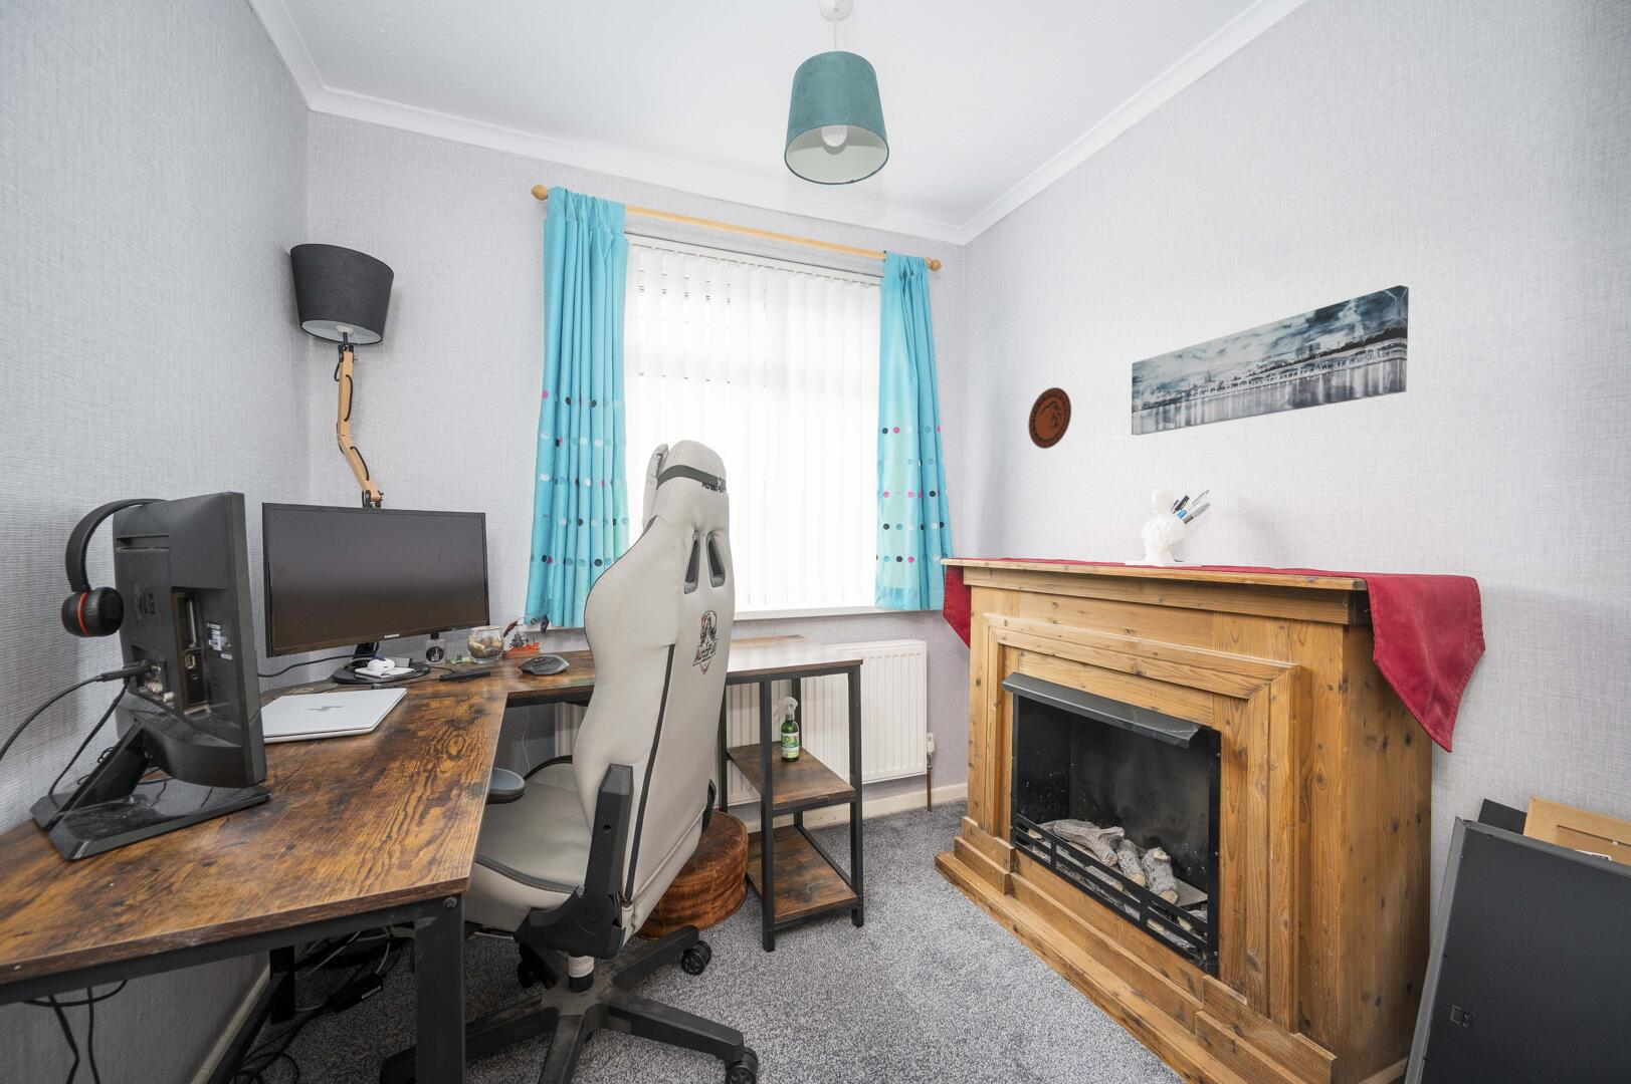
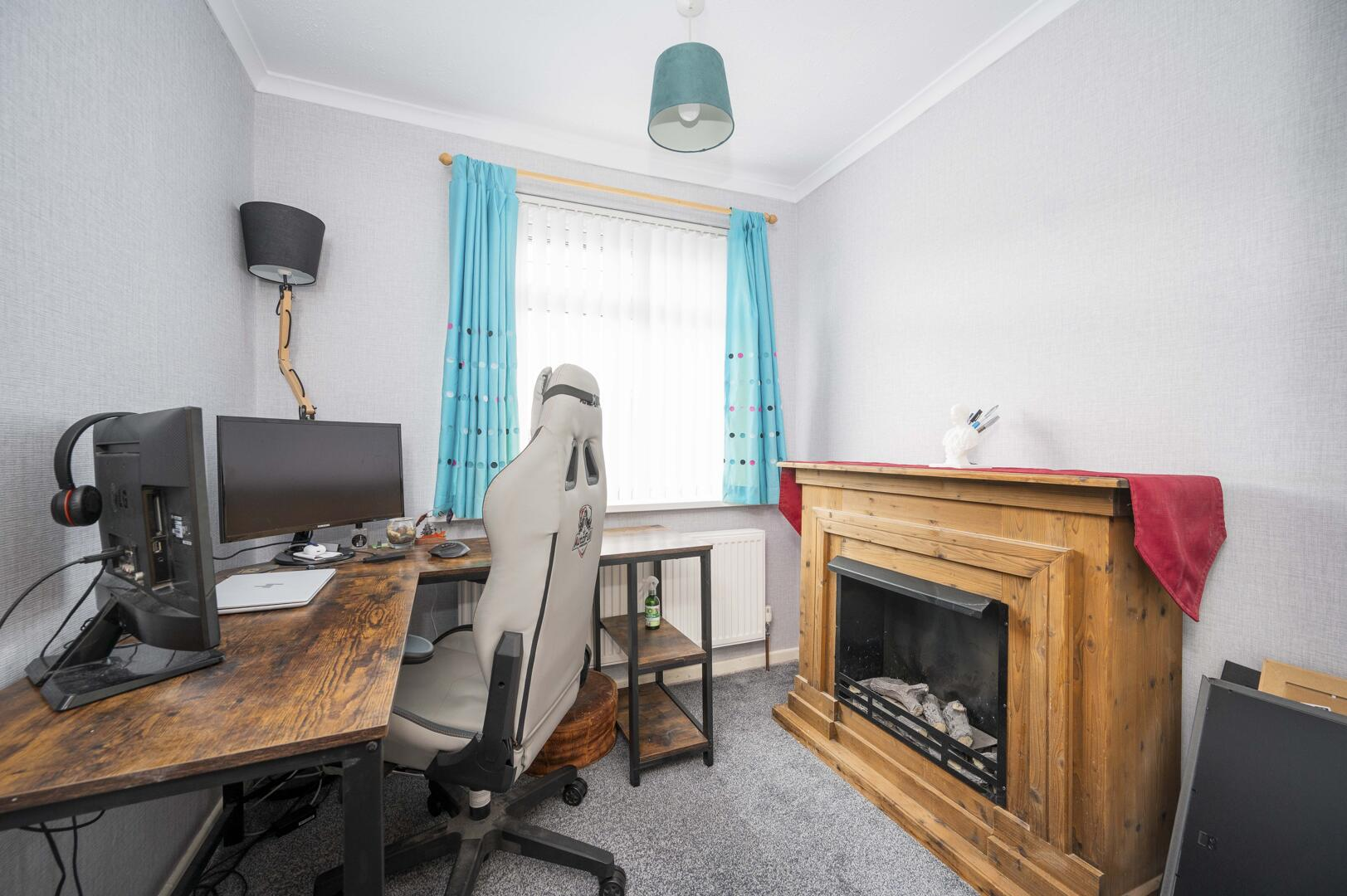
- decorative plate (1049, 417)
- wall art (1244, 374)
